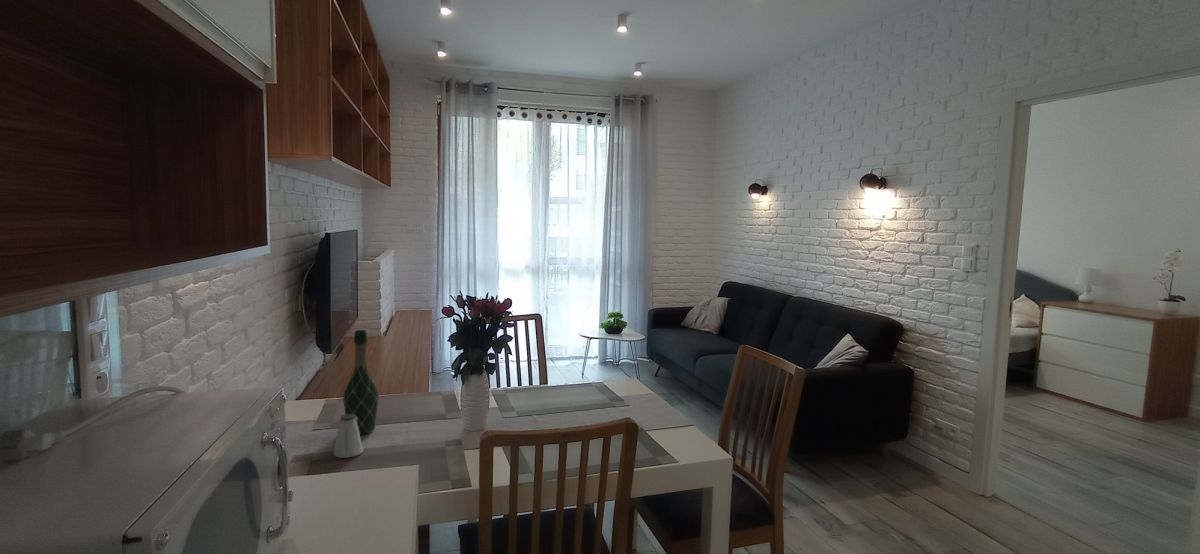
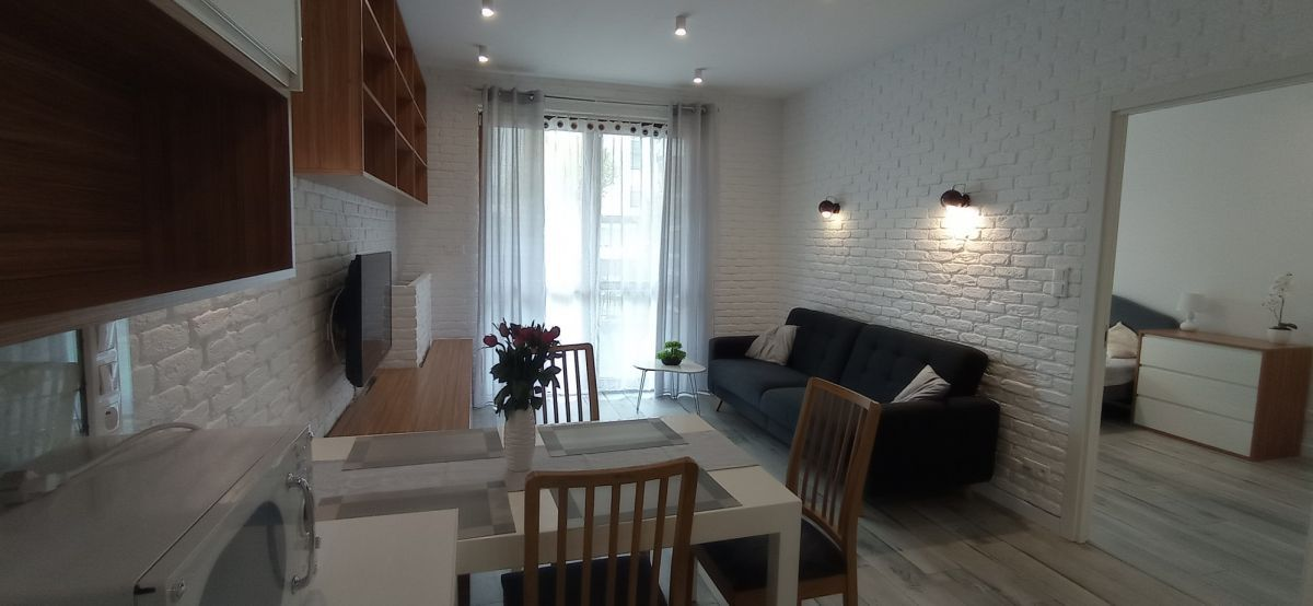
- wine bottle (361, 381)
- saltshaker (348, 434)
